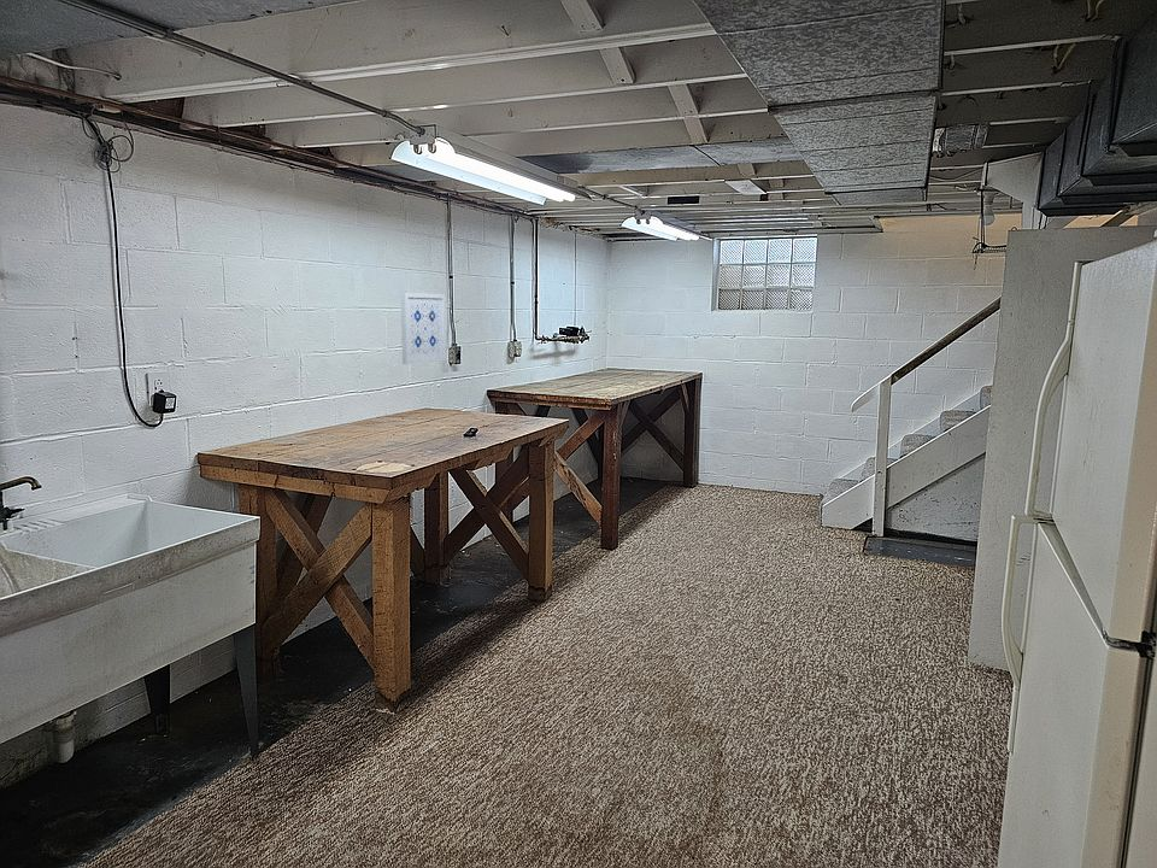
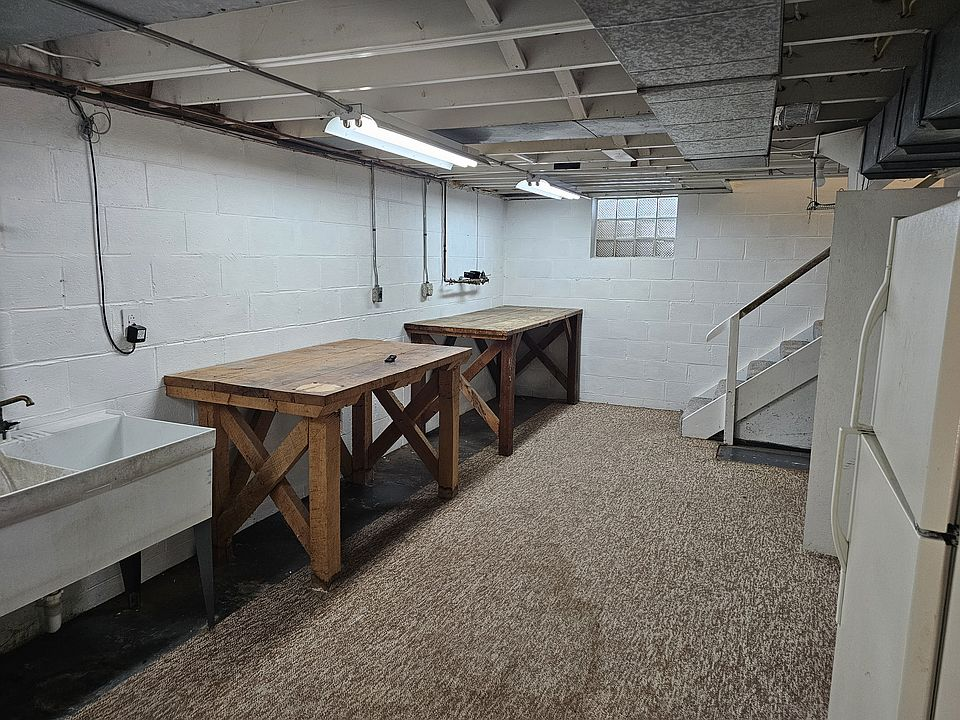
- wall art (424, 328)
